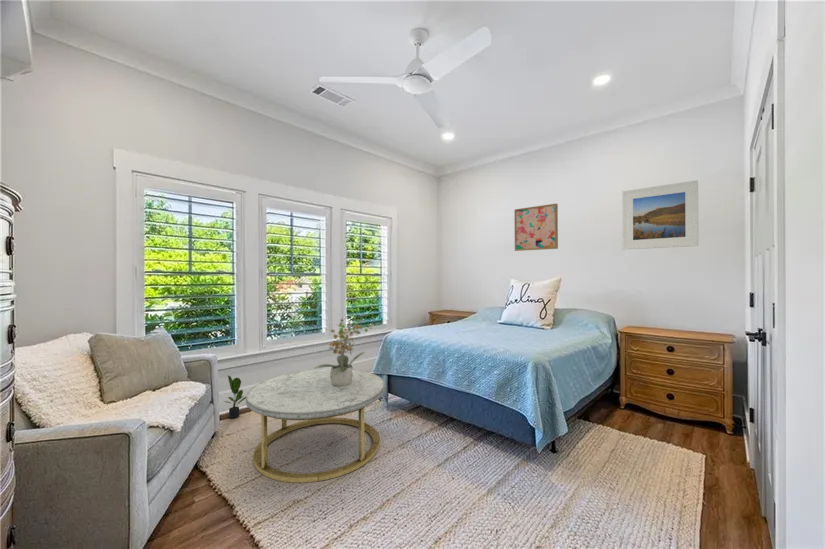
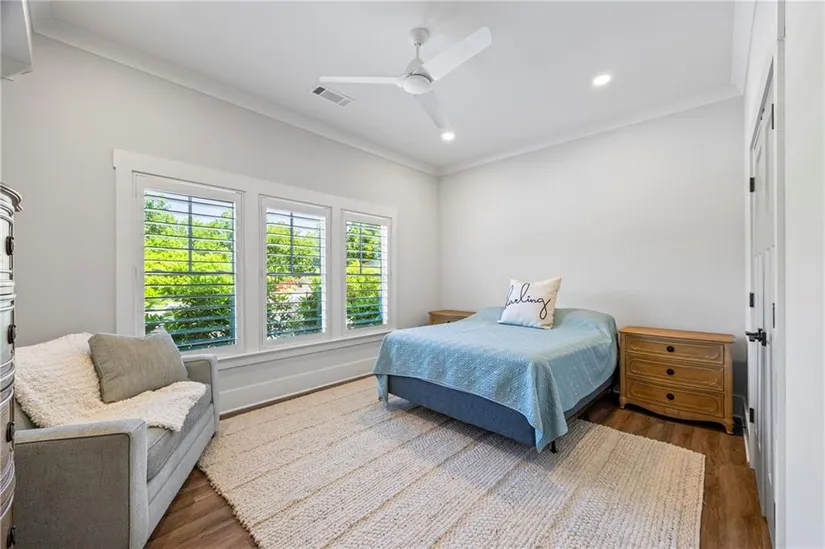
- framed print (658, 217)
- wall art (535, 228)
- coffee table (319, 416)
- potted plant (236, 396)
- potted plant (344, 350)
